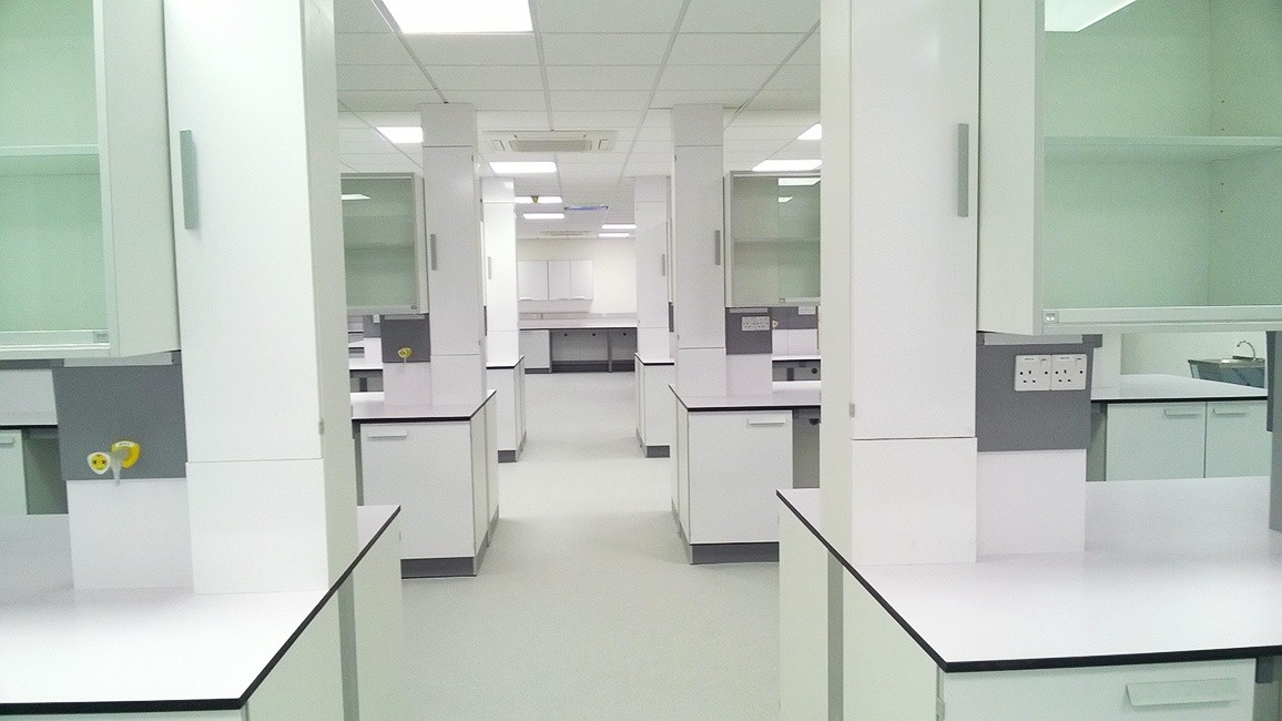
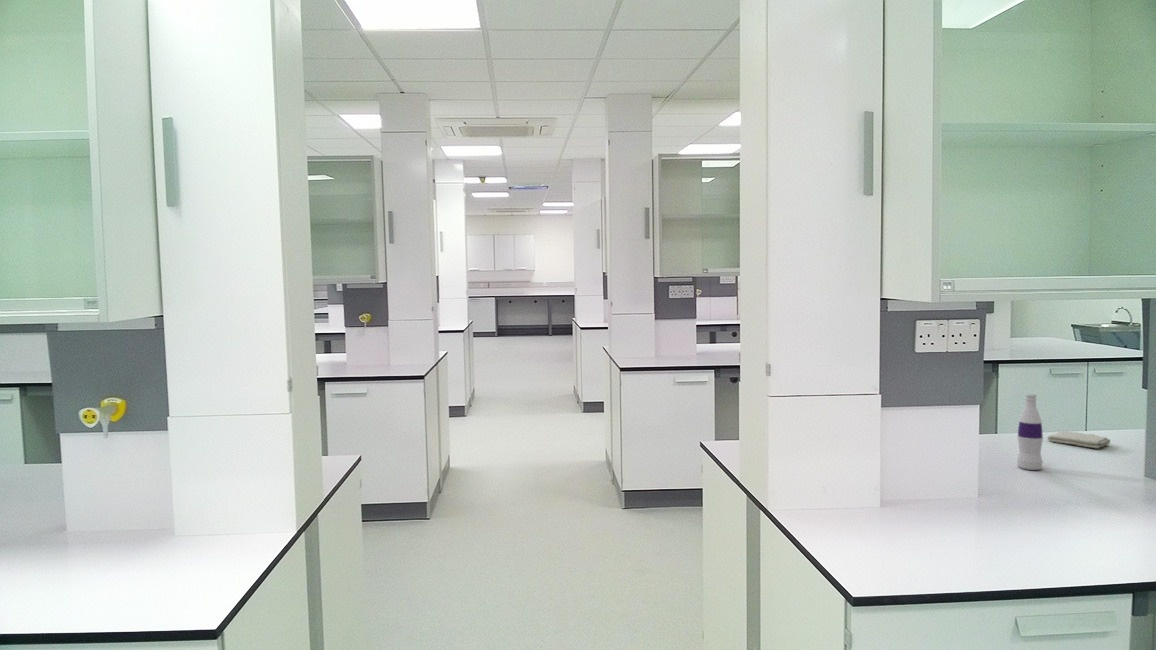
+ washcloth (1078, 438)
+ bottle (1030, 430)
